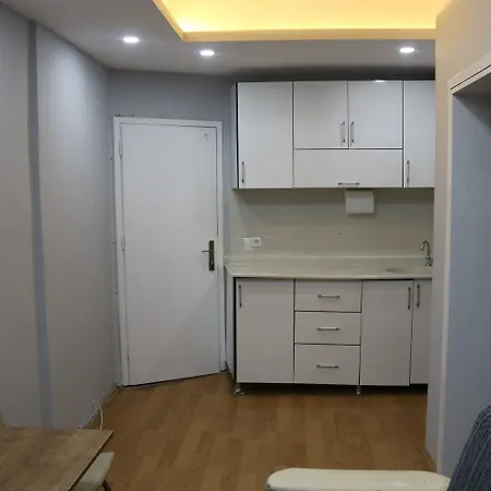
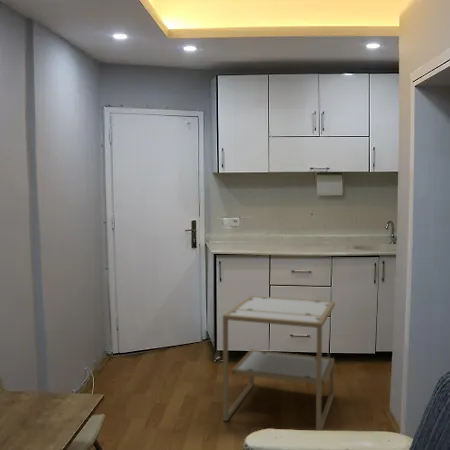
+ side table (281, 358)
